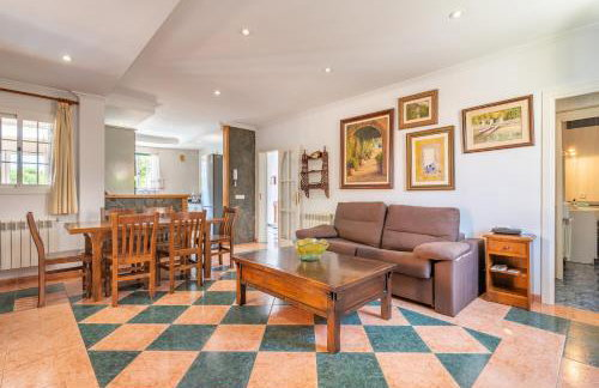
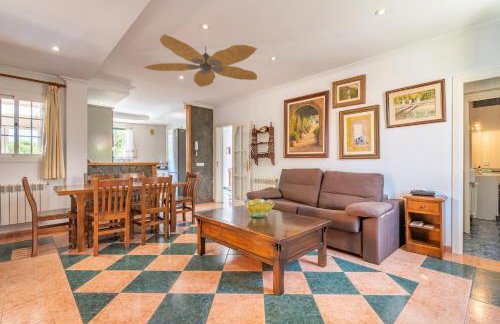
+ ceiling fan (203, 59)
